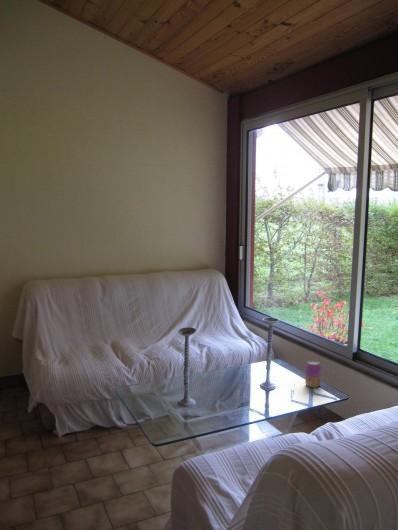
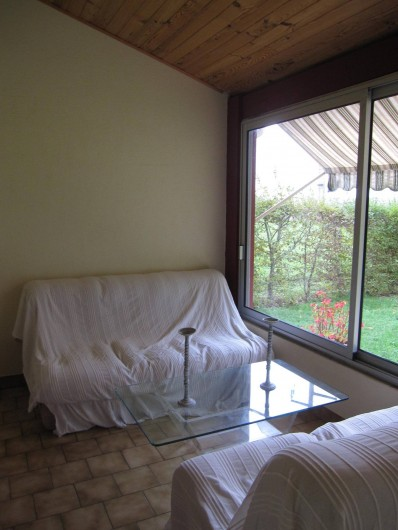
- beverage can (312, 373)
